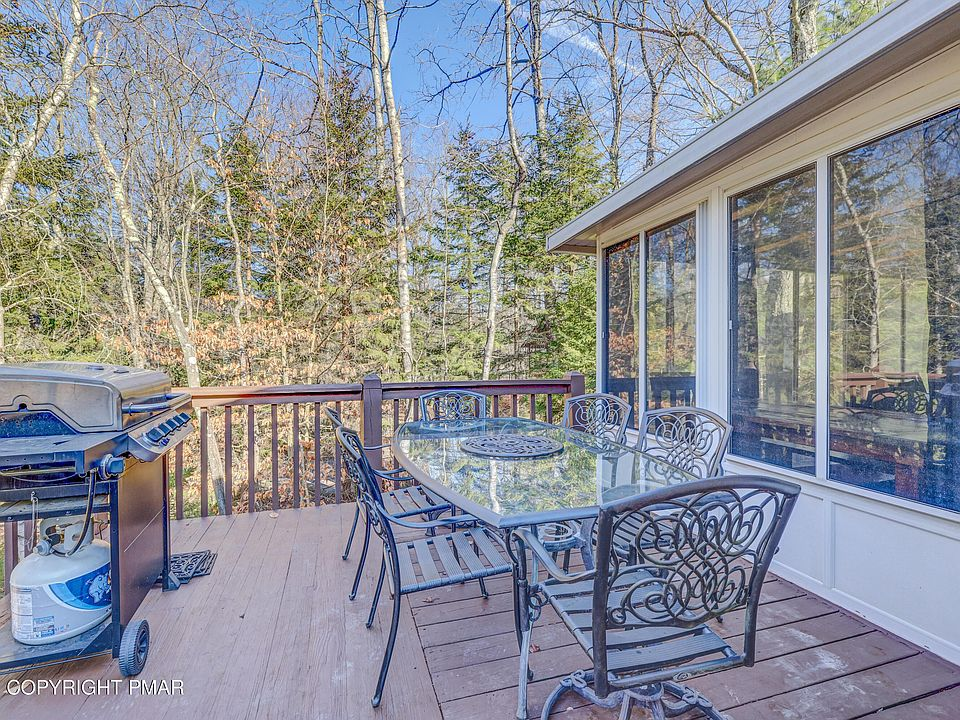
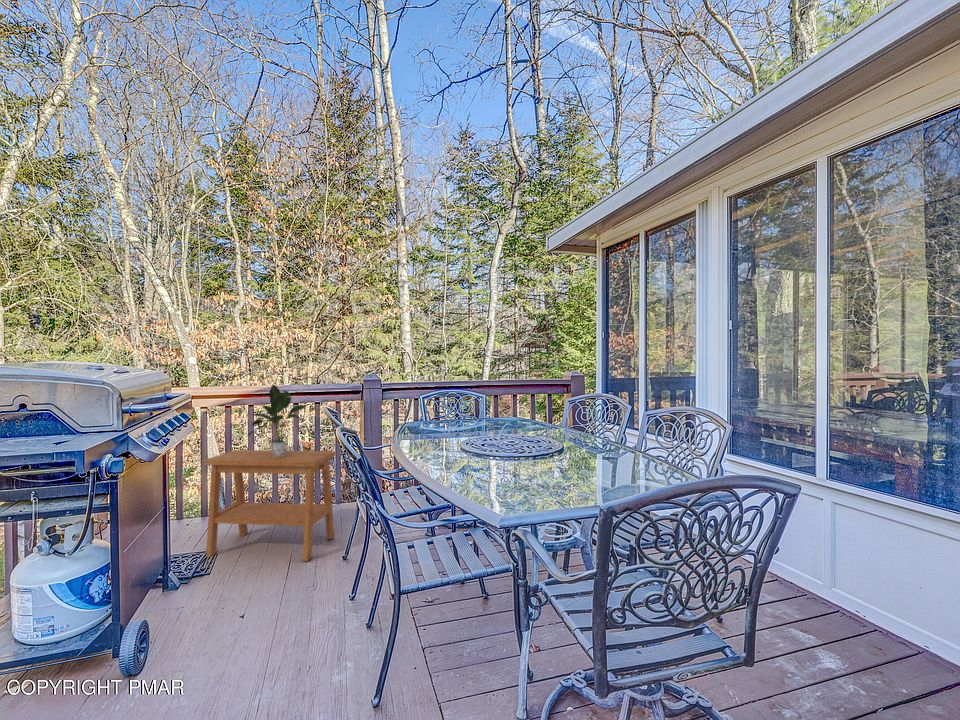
+ side table (272, 503)
+ potted plant (279, 419)
